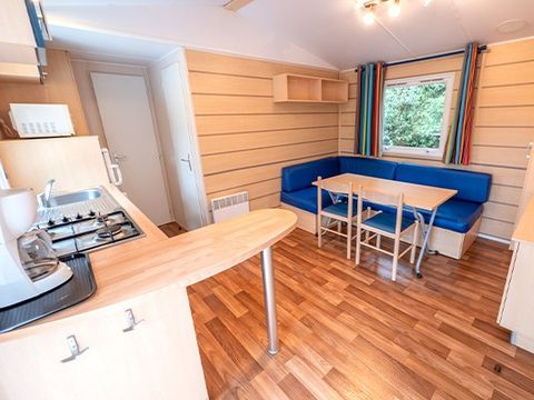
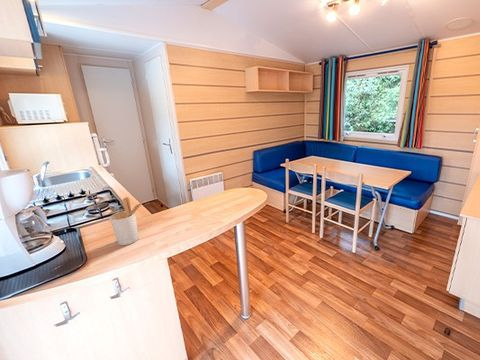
+ utensil holder (130, 220)
